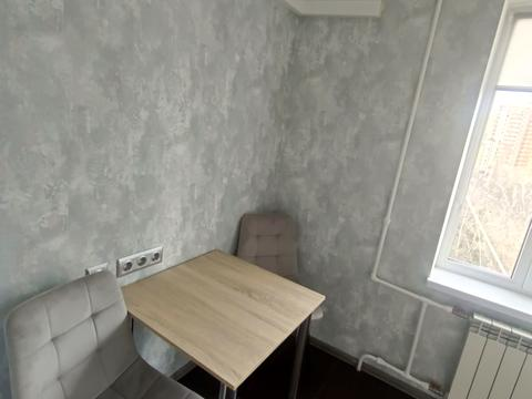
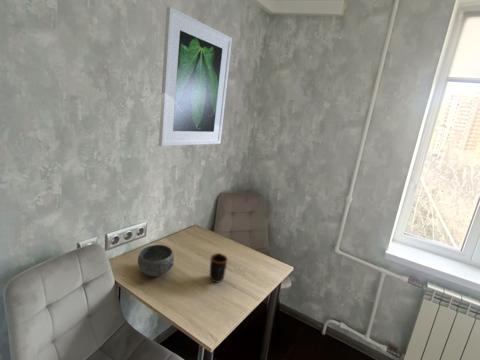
+ bowl (156, 261)
+ mug (217, 270)
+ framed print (198, 87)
